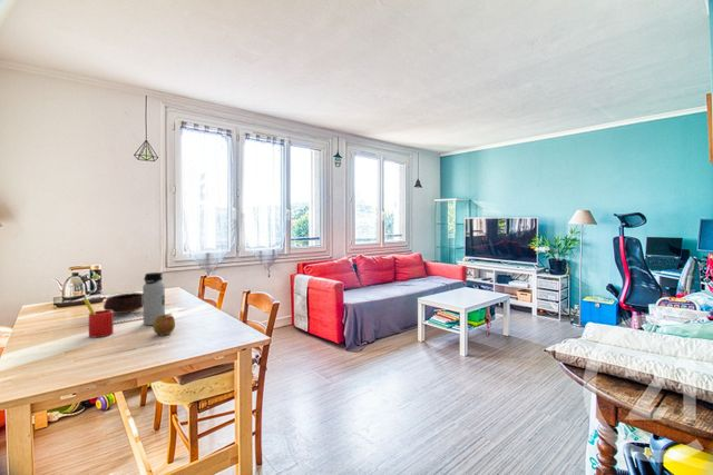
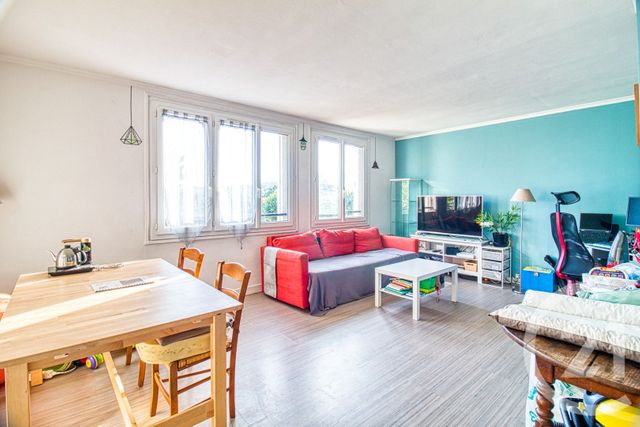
- water bottle (154, 297)
- straw (98, 315)
- bowl (126, 304)
- apple (164, 323)
